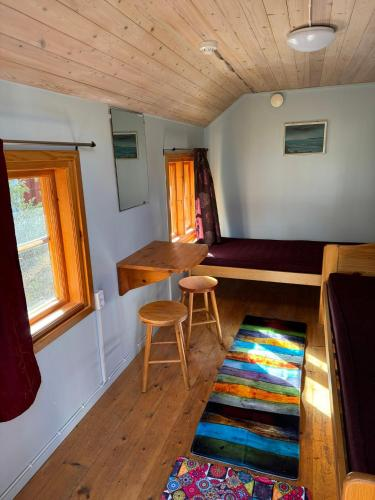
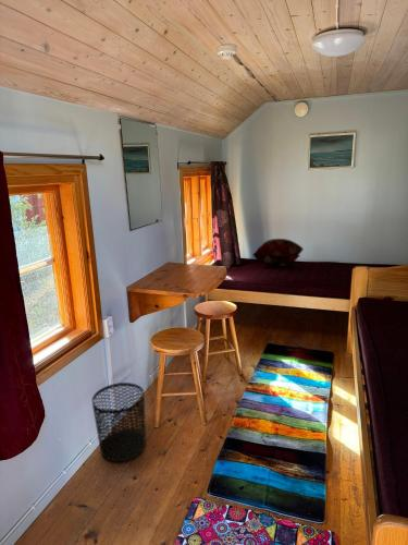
+ waste bin (121, 421)
+ decorative pillow (279, 252)
